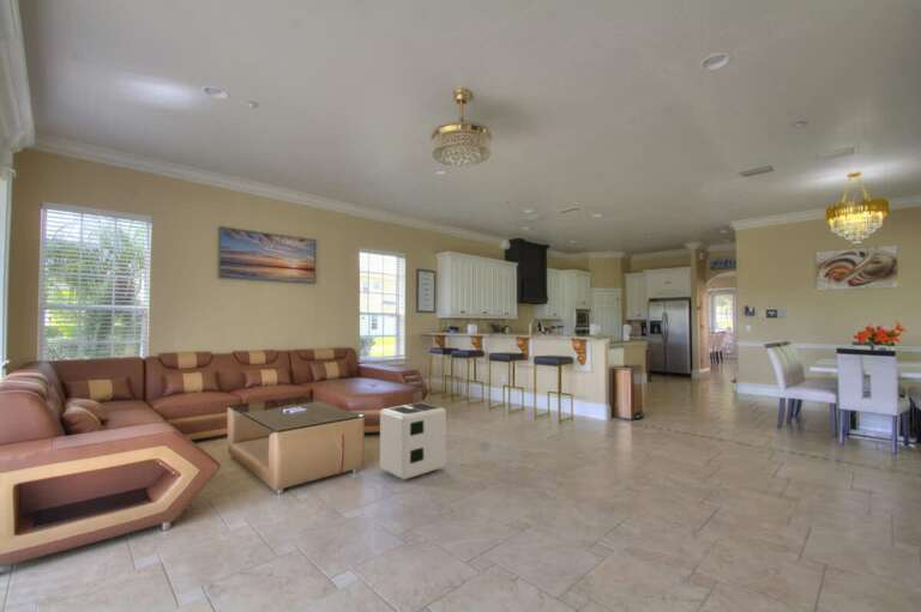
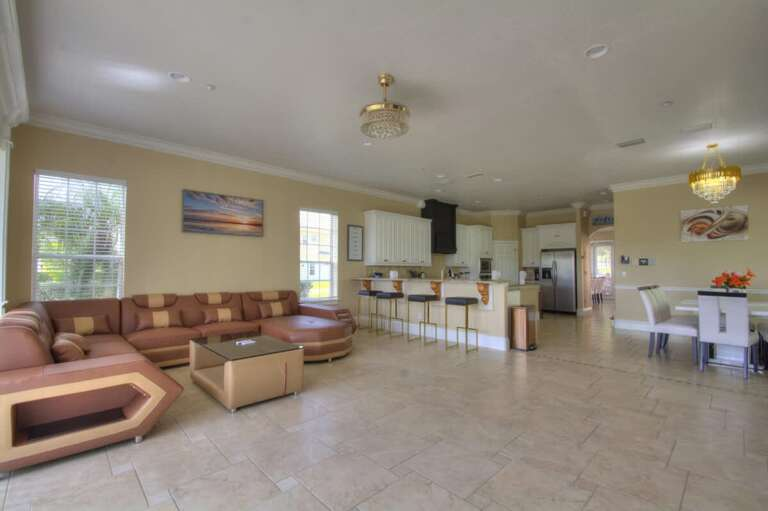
- air purifier (413, 438)
